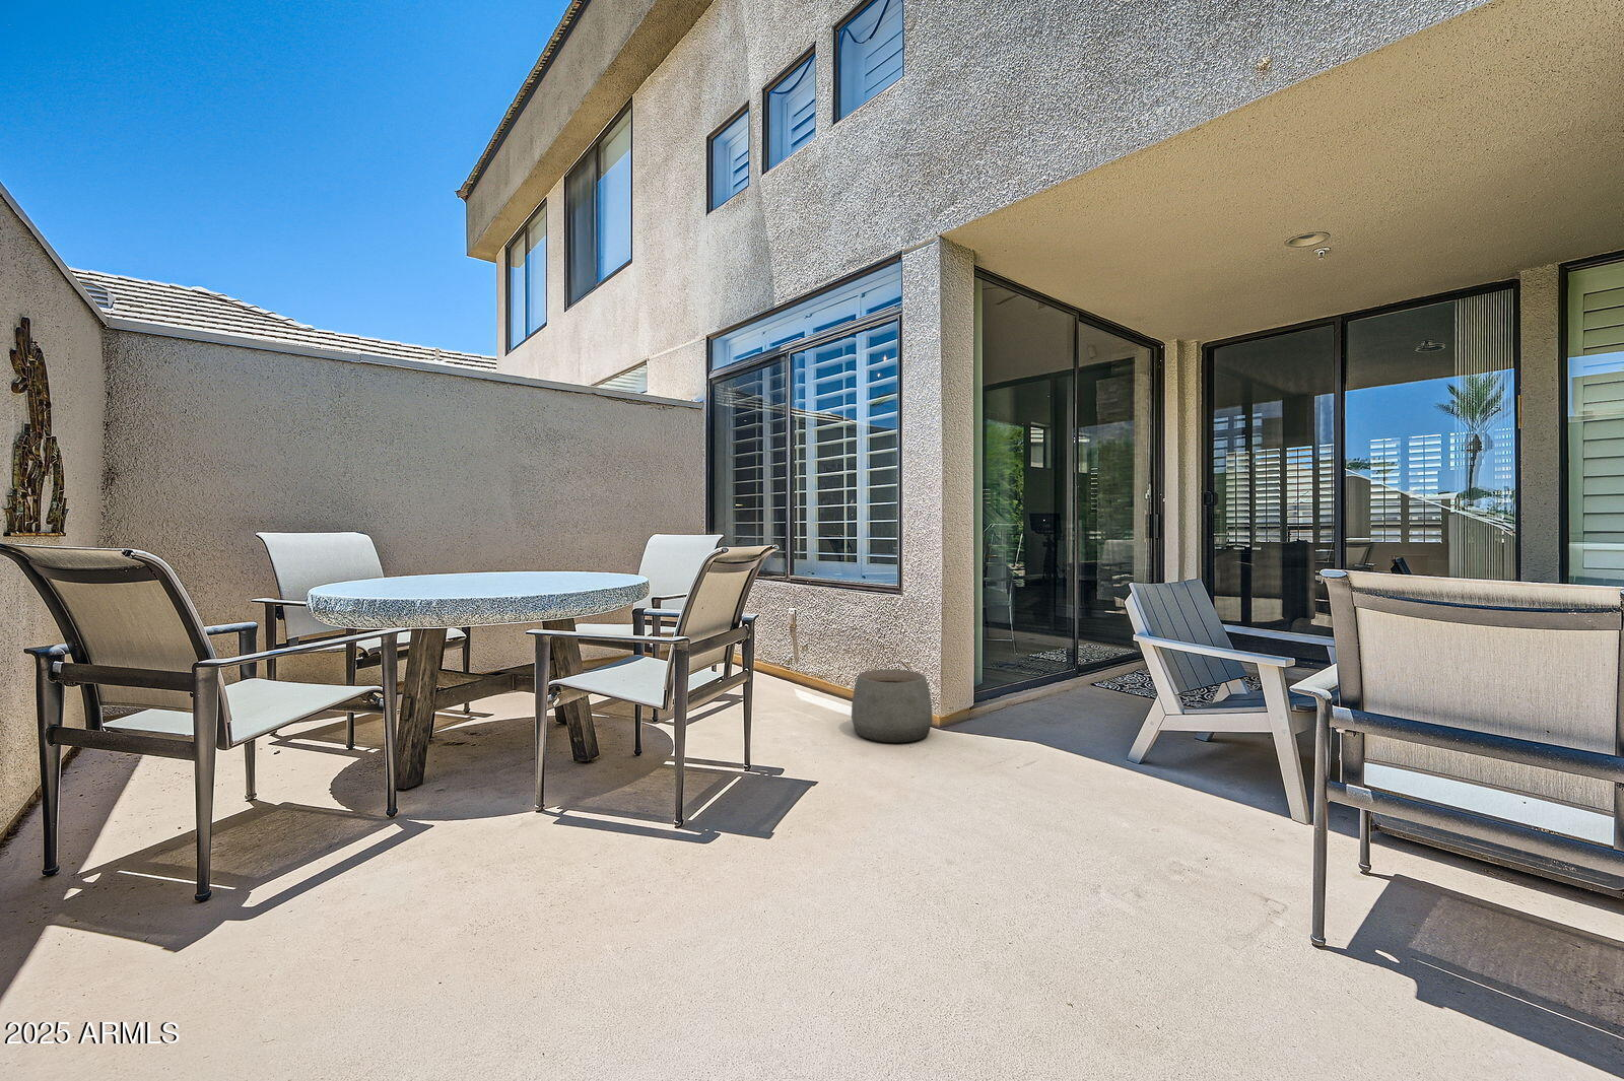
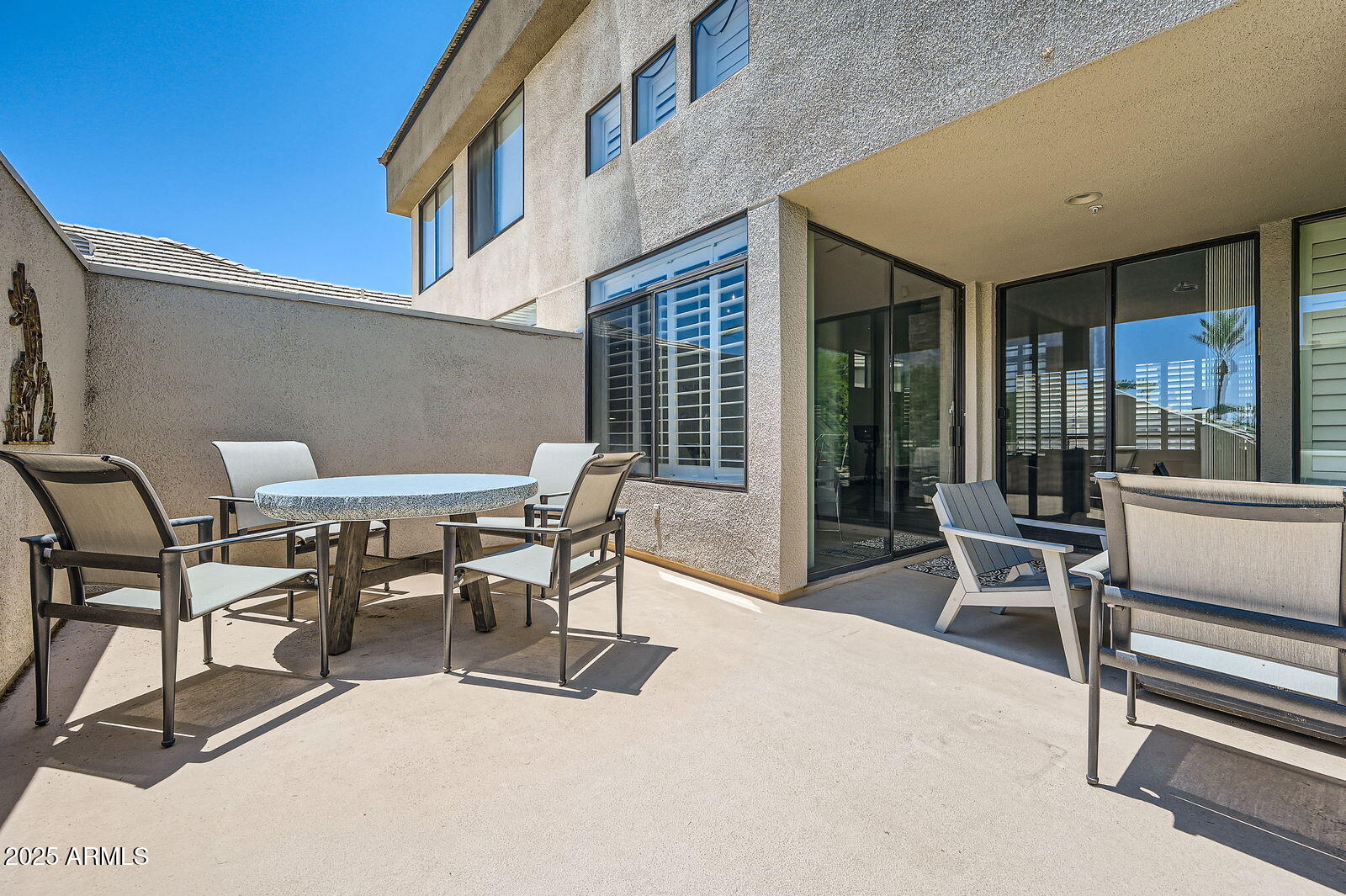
- planter pot (892, 705)
